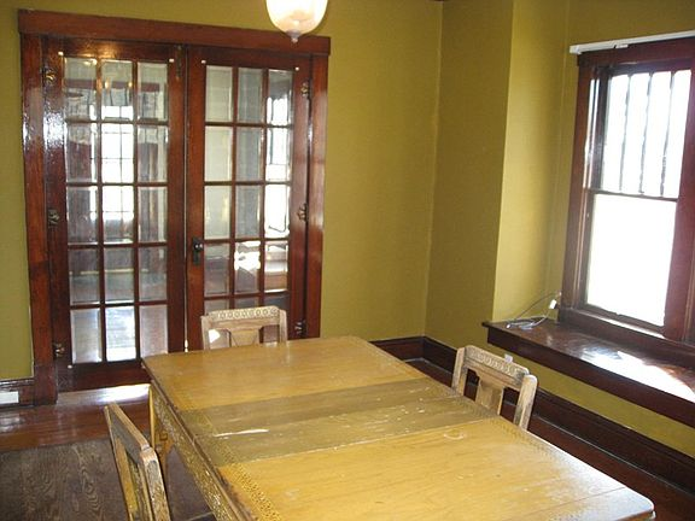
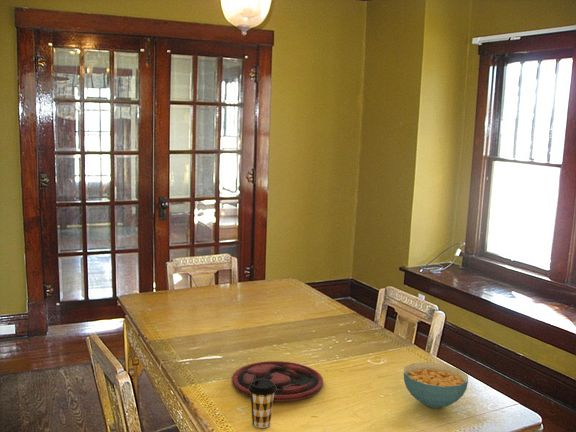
+ cereal bowl (434, 388)
+ coffee cup (262, 403)
+ plate (277, 379)
